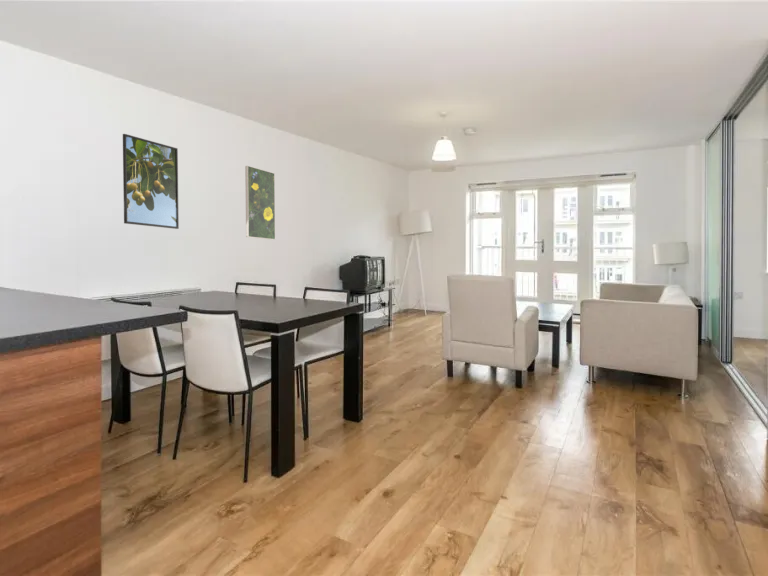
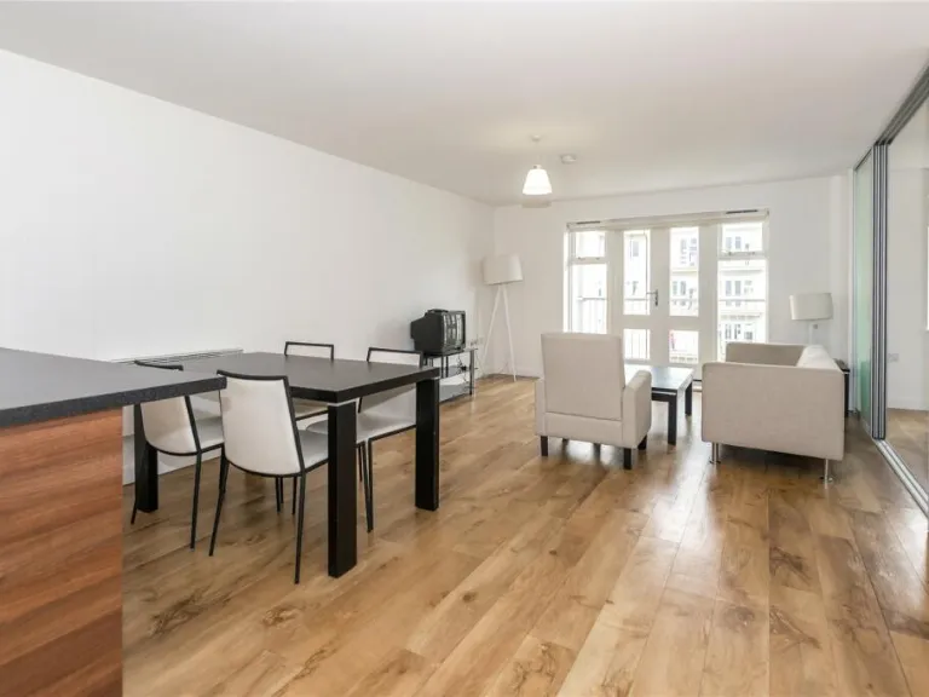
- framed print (152, 183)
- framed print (260, 204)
